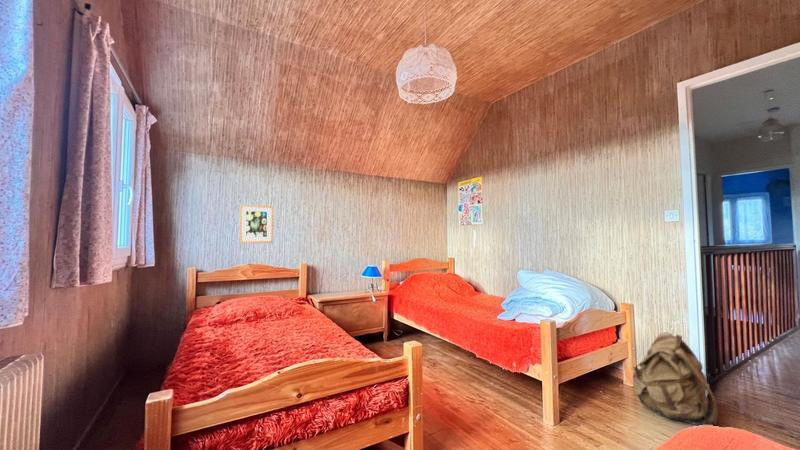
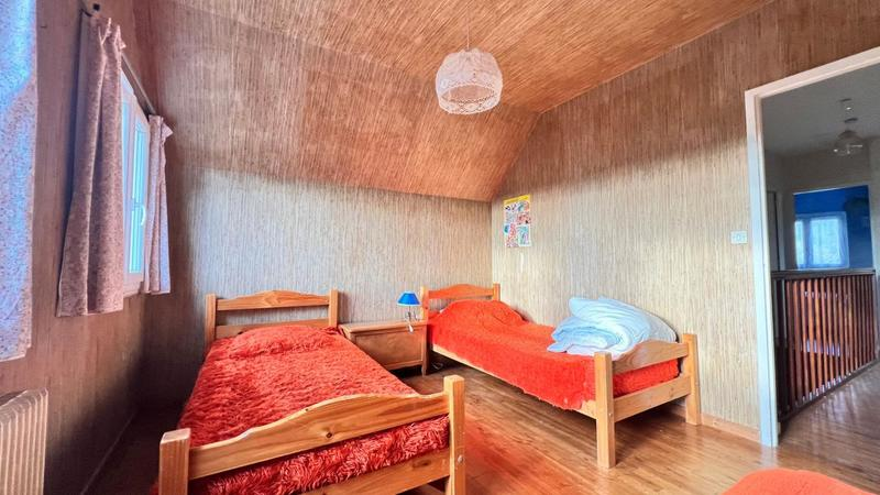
- backpack (676, 371)
- wall art (256, 224)
